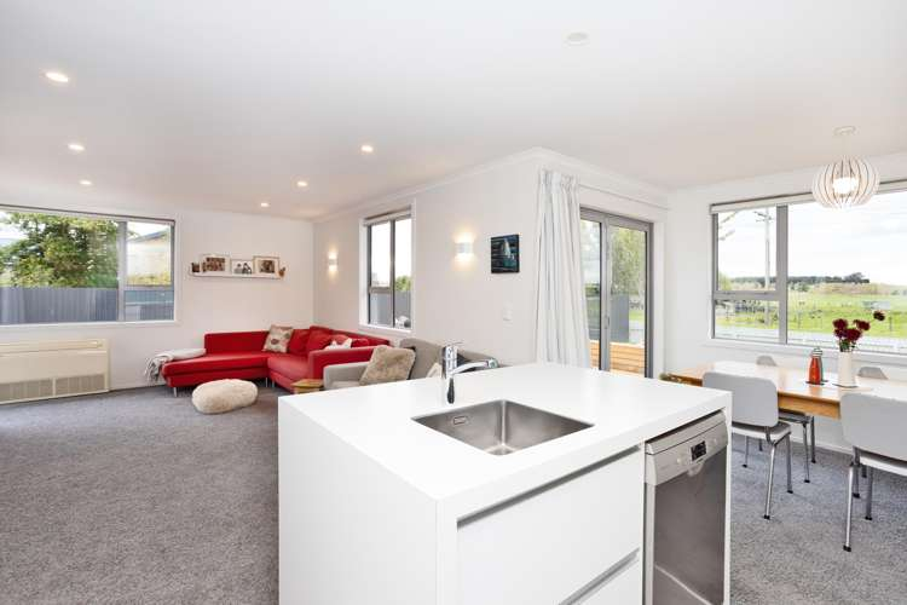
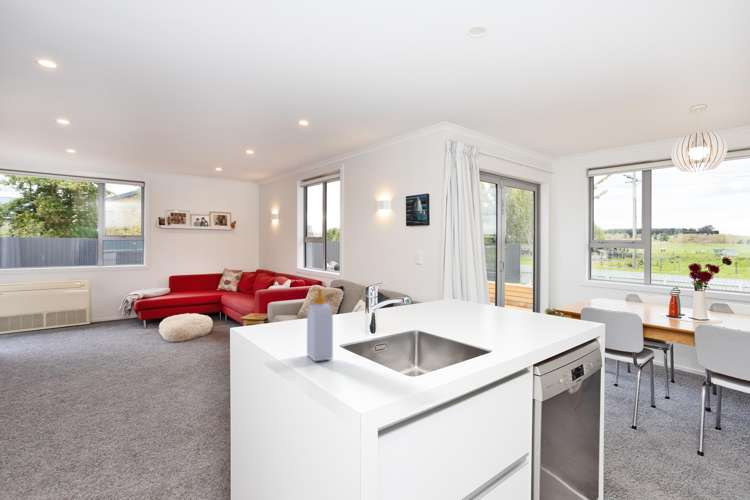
+ soap bottle (318, 323)
